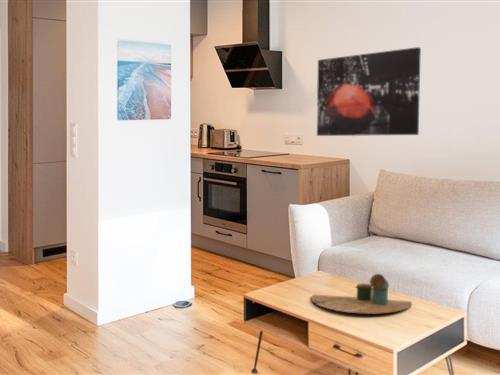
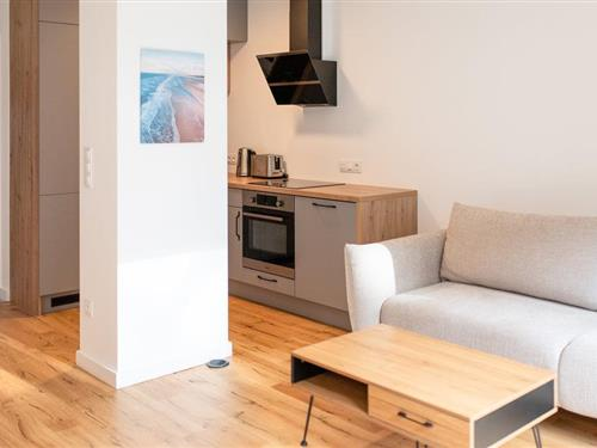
- decorative tray (360, 285)
- wall art (364, 94)
